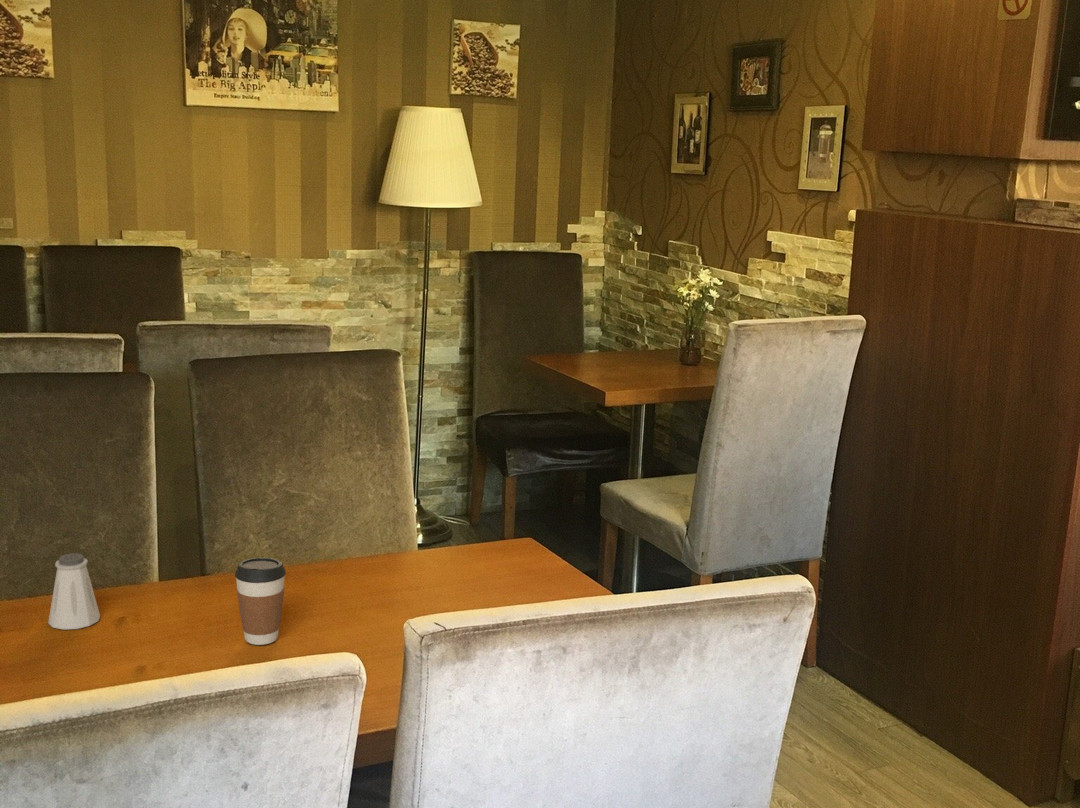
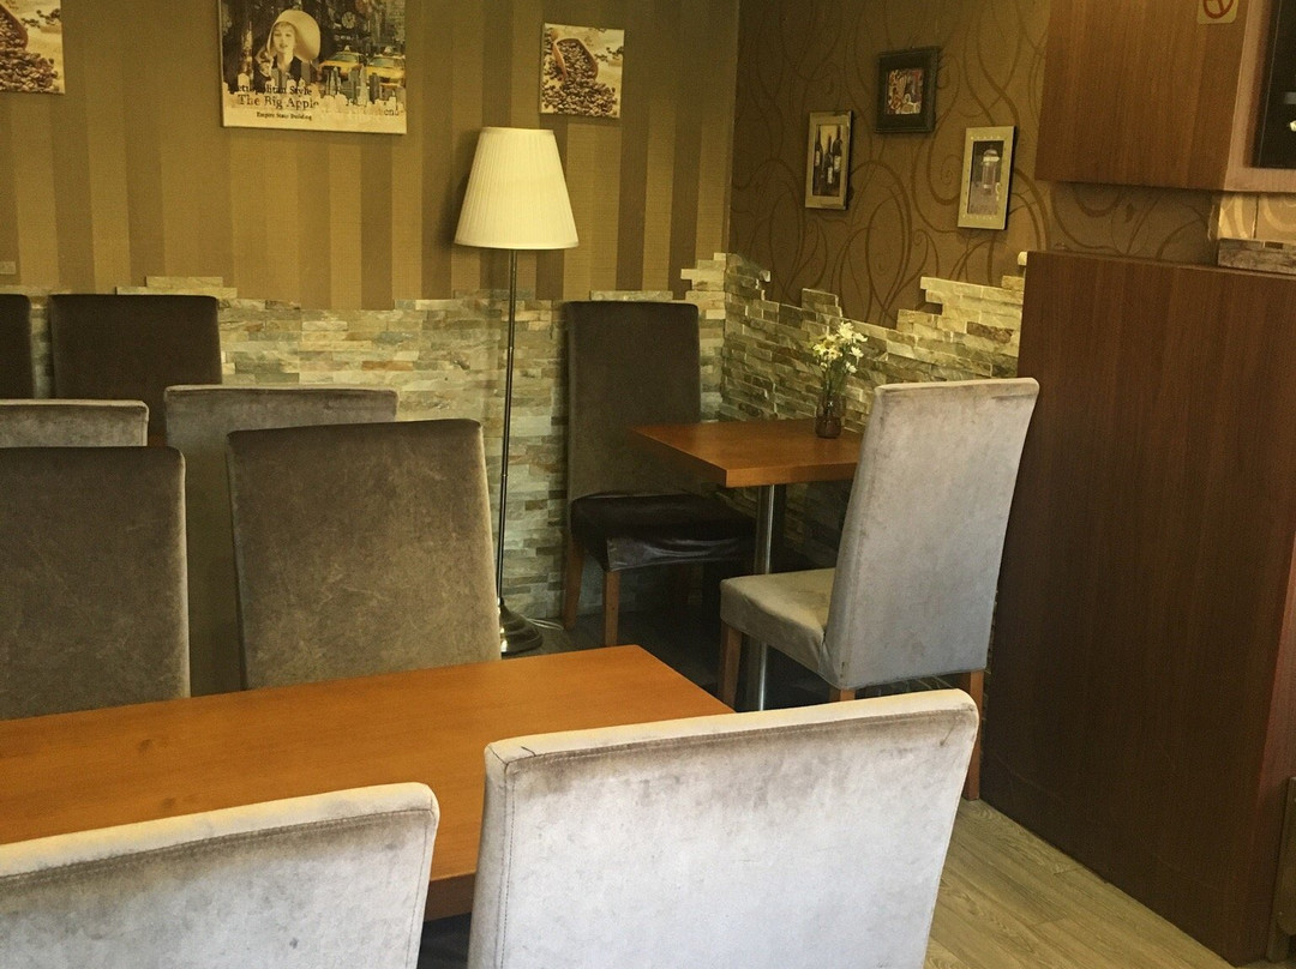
- coffee cup (260, 601)
- saltshaker (72, 588)
